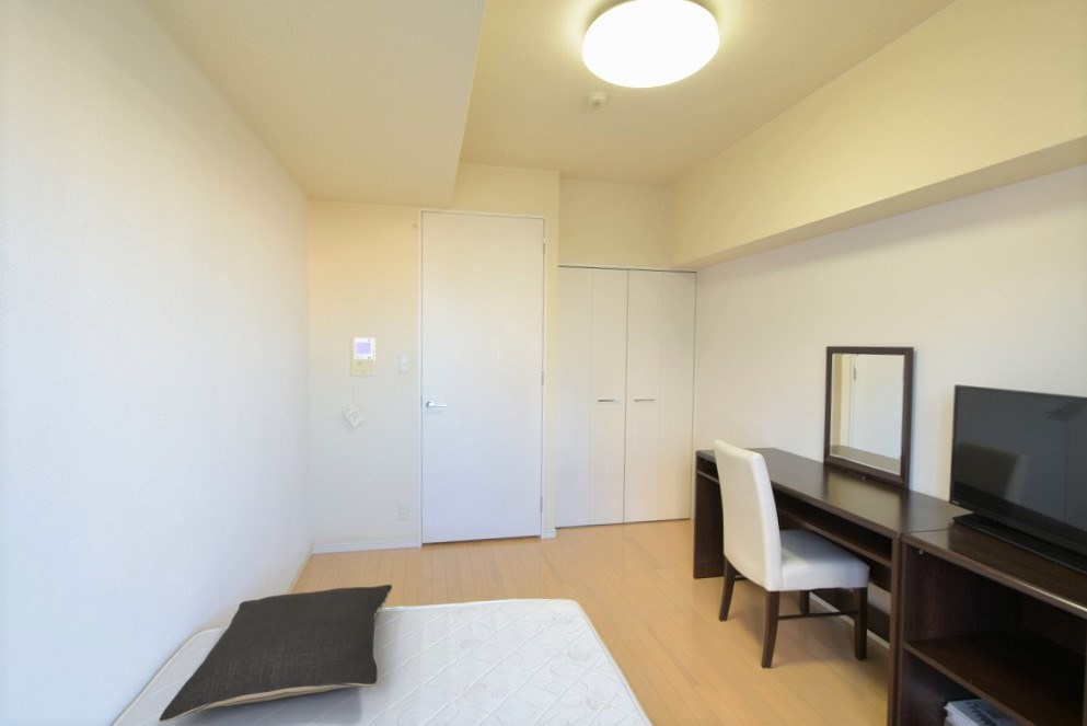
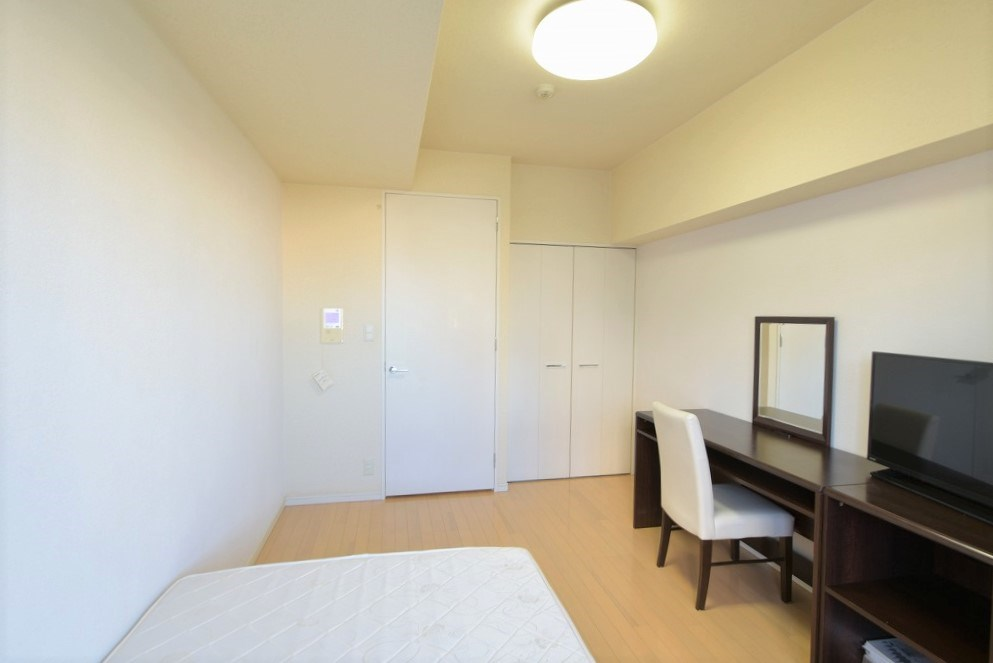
- pillow (300, 638)
